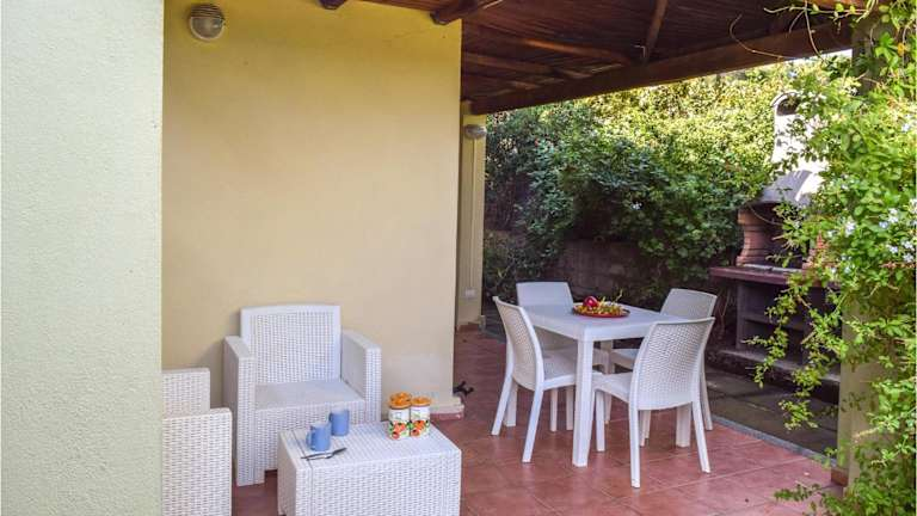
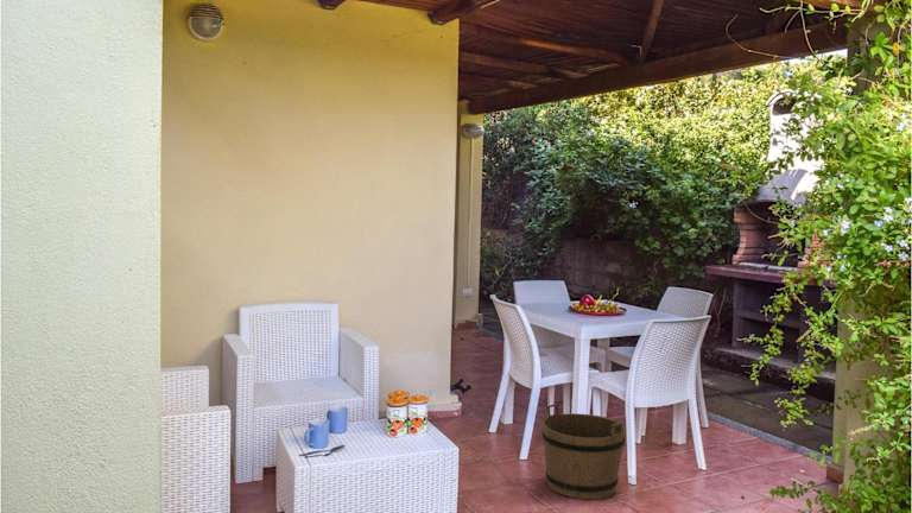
+ bucket (582, 449)
